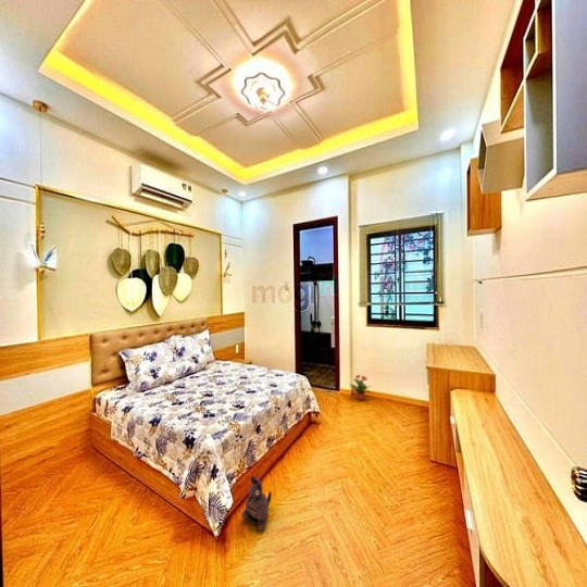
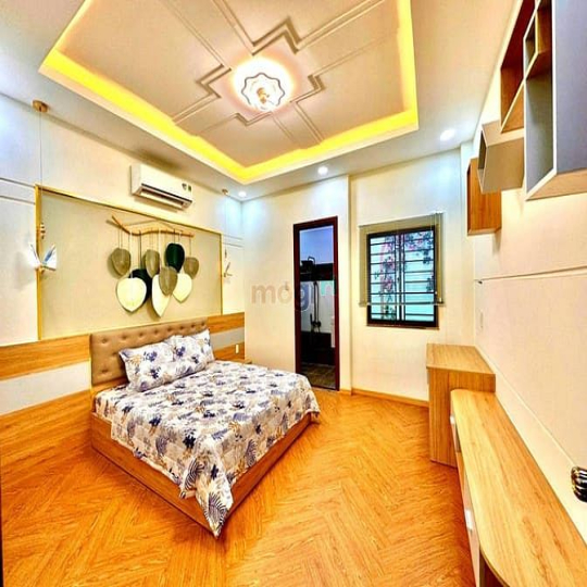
- plush toy (260, 496)
- potted plant (360, 386)
